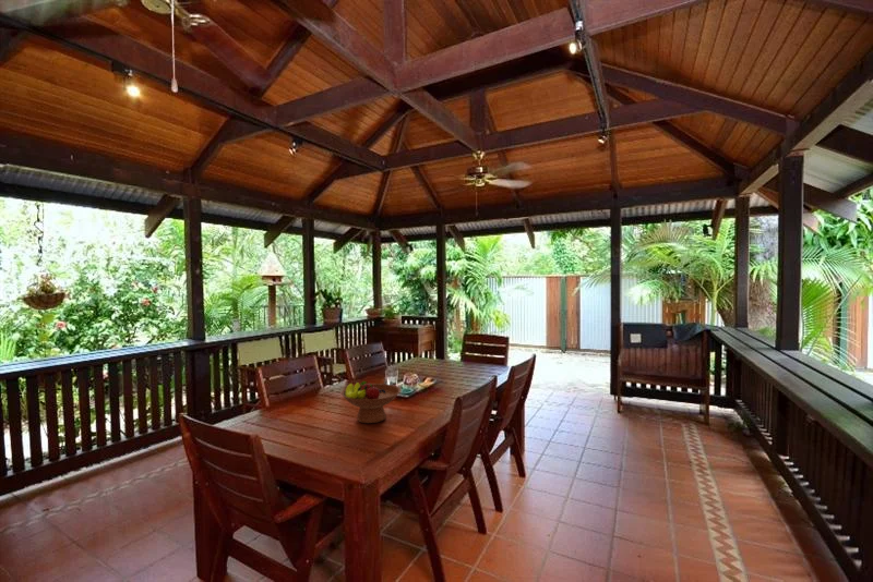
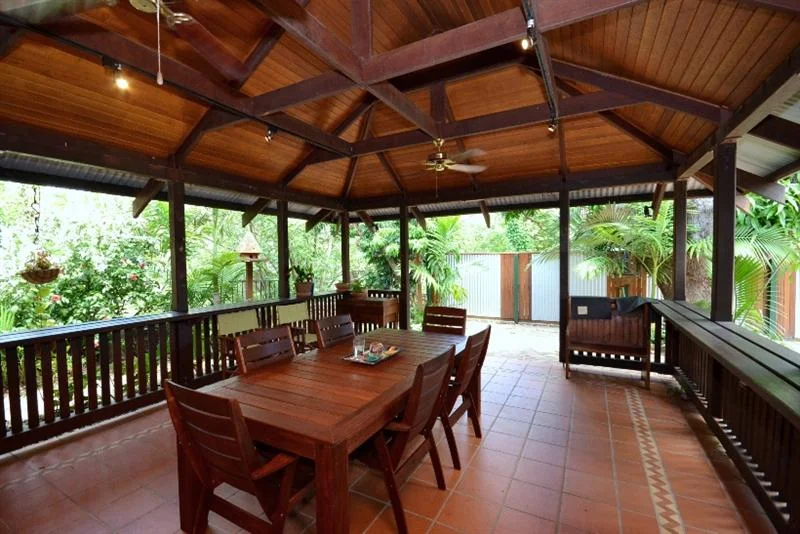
- fruit bowl (371, 399)
